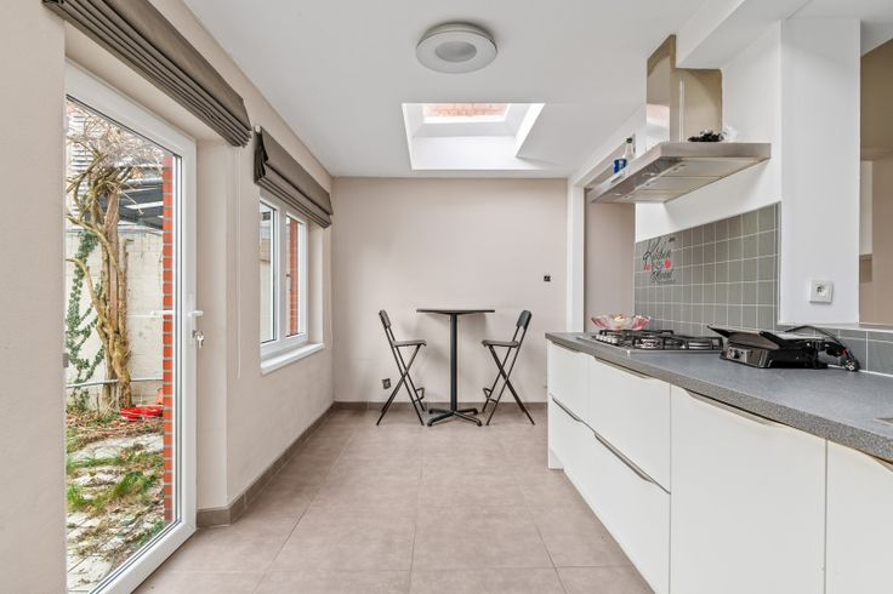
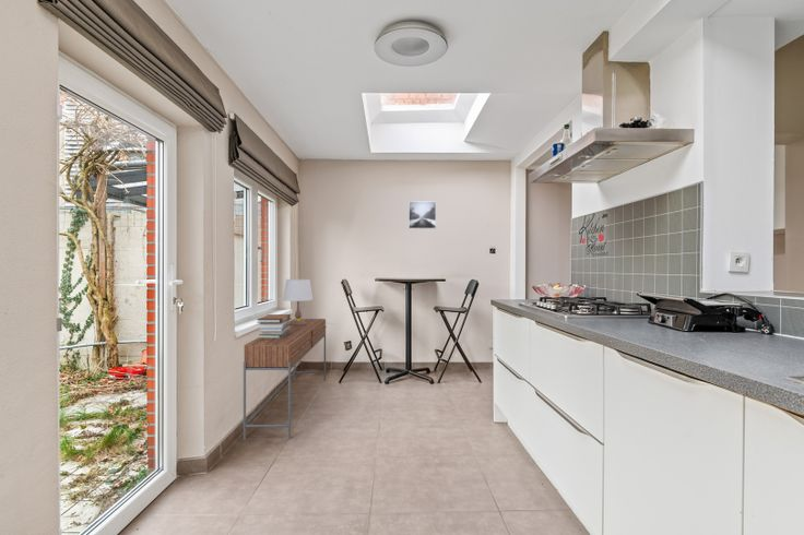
+ table lamp (297, 300)
+ console table (293, 366)
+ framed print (422, 215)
+ book stack (274, 325)
